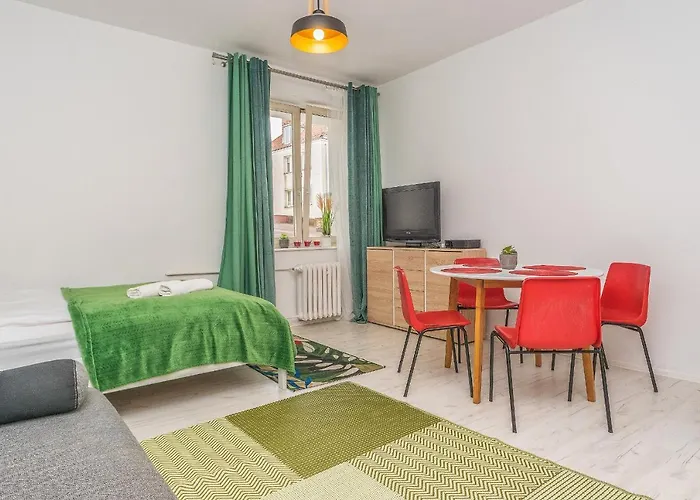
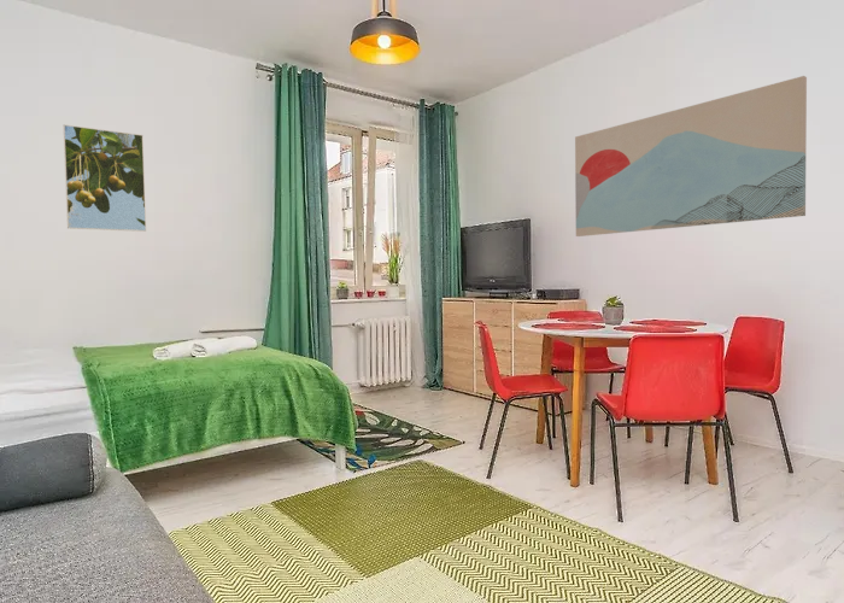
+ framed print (106, 180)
+ wall art (672, 170)
